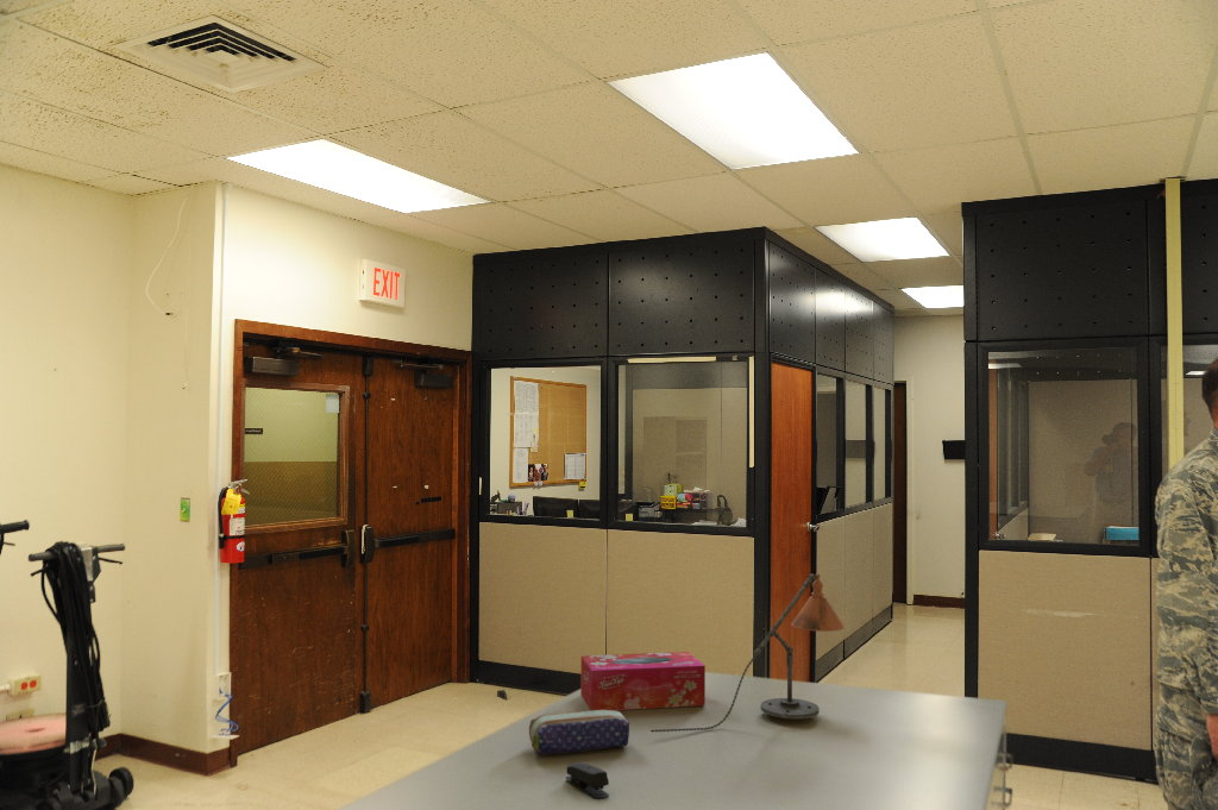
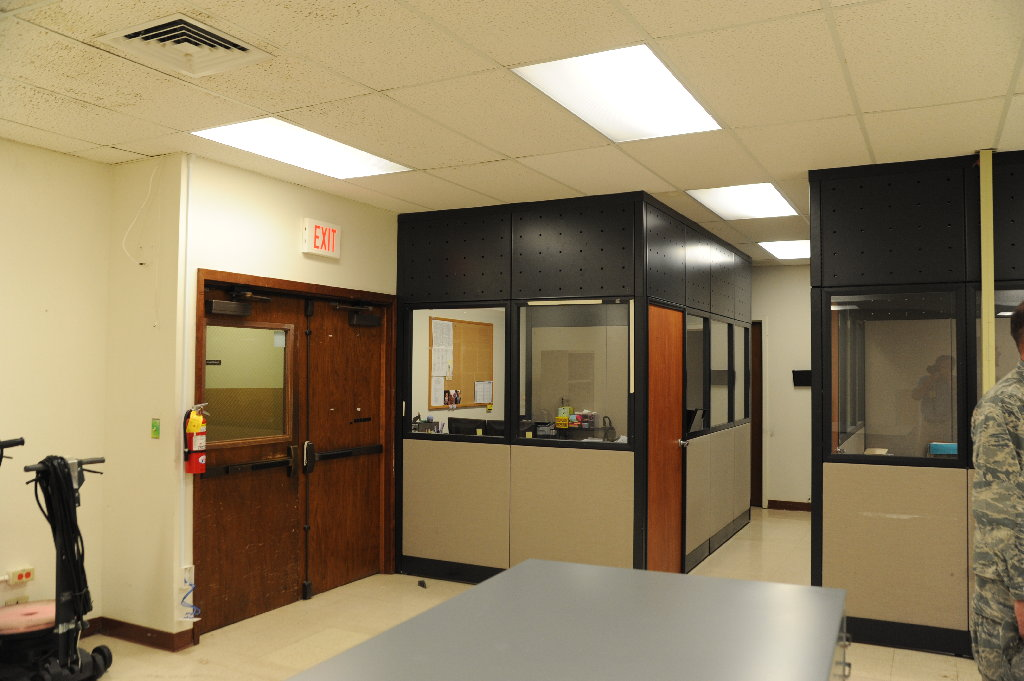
- pencil case (578, 730)
- desk lamp (753, 653)
- tissue box (641, 679)
- stapler (586, 774)
